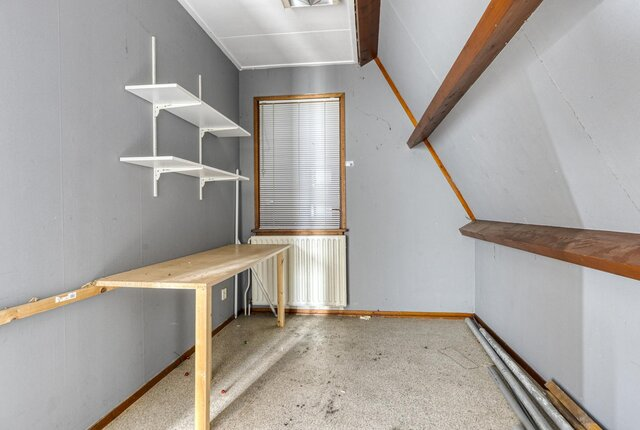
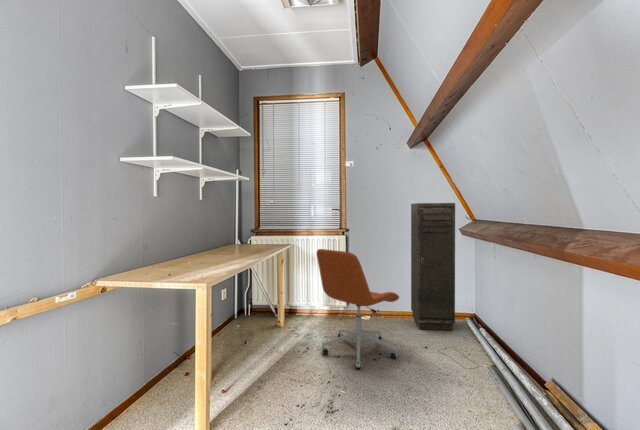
+ office chair (358, 299)
+ storage cabinet (431, 263)
